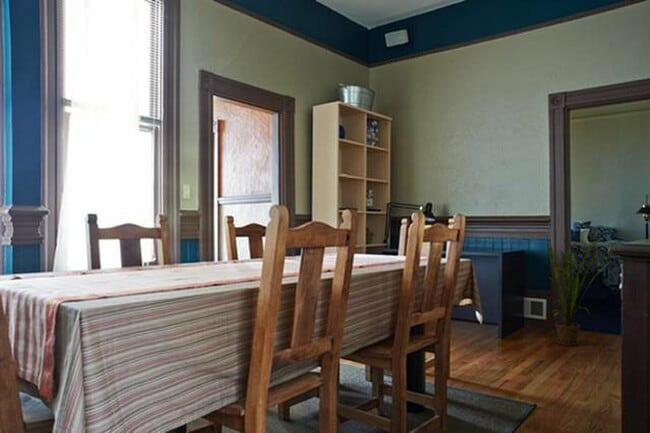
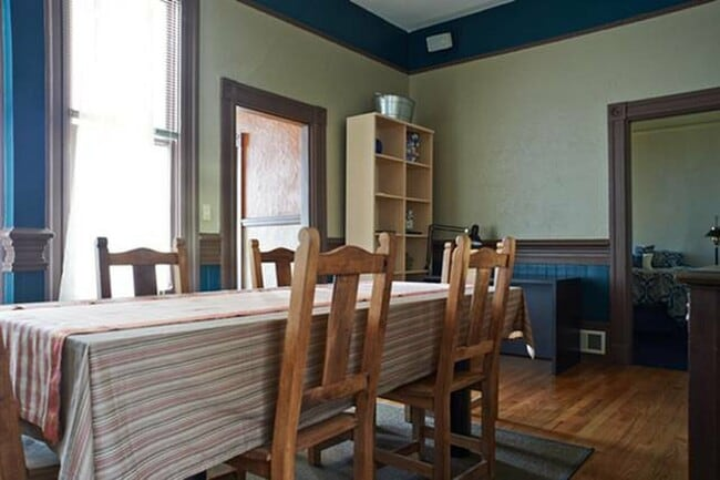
- house plant (572, 290)
